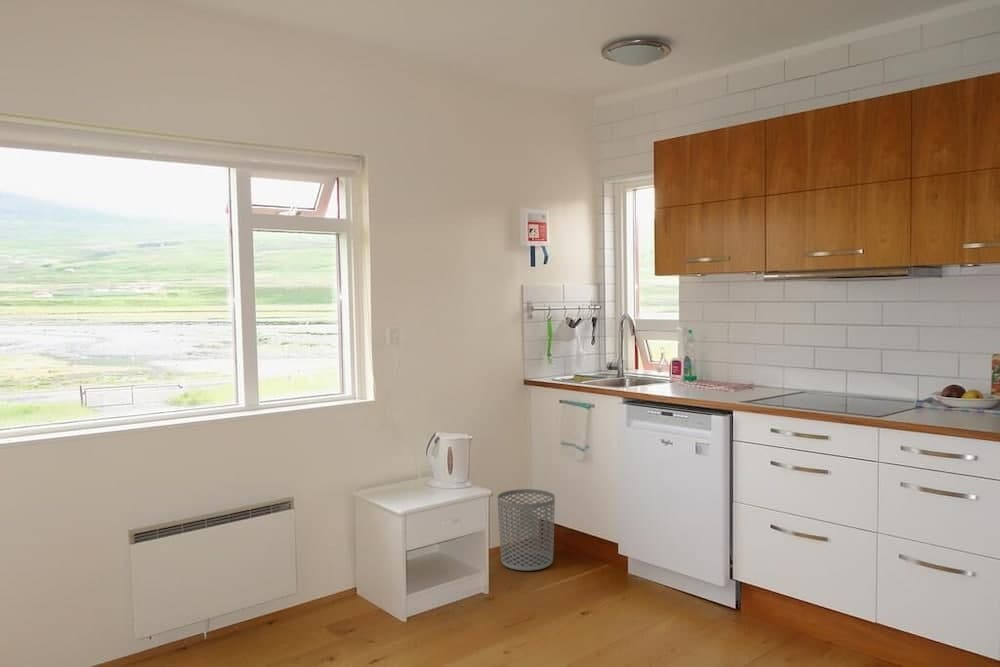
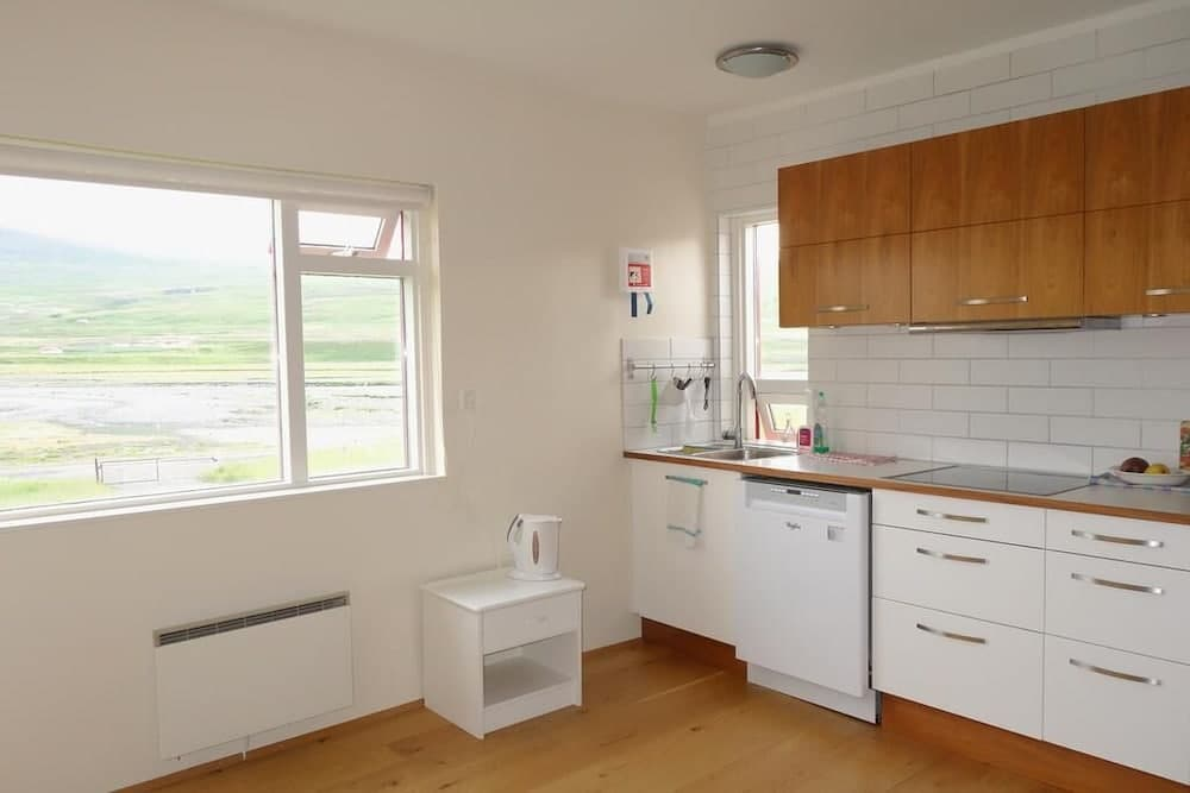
- waste bin (526, 529)
